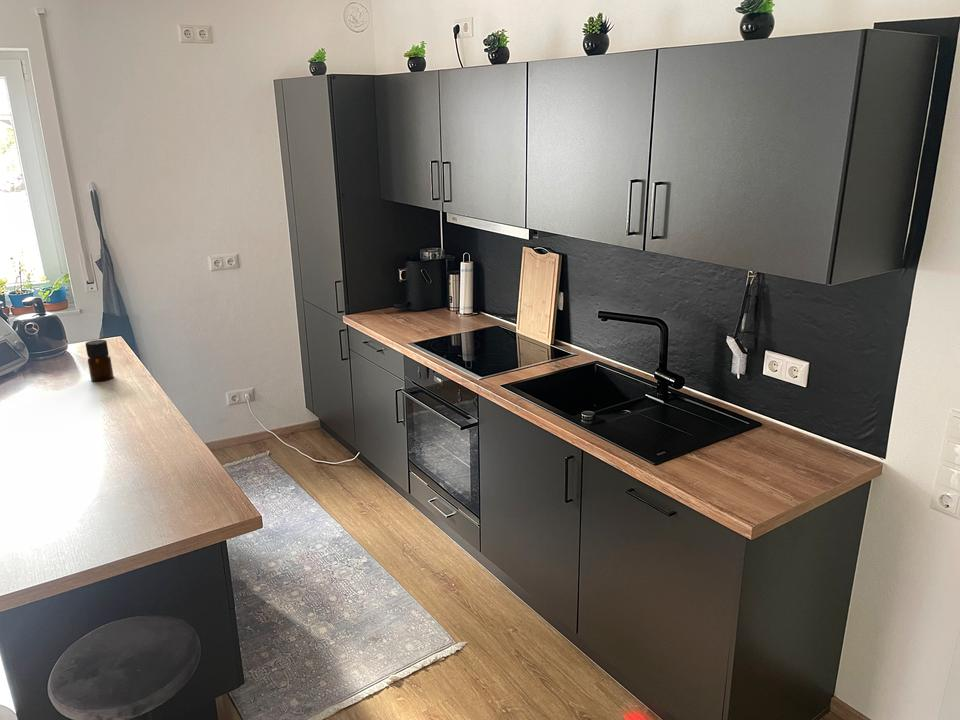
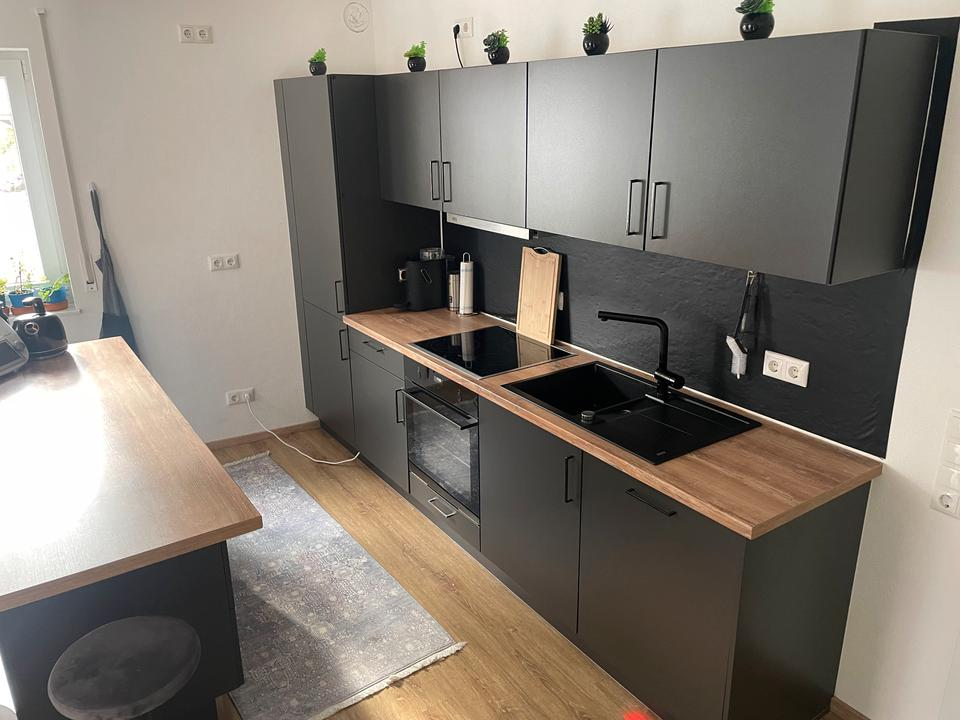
- bottle (99, 360)
